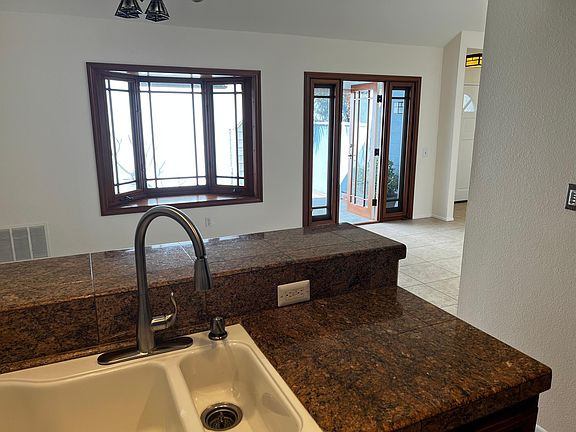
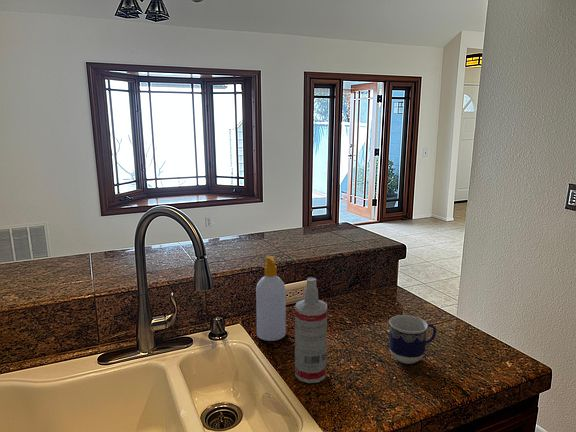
+ cup (412, 340)
+ spray bottle (311, 327)
+ soap bottle (271, 296)
